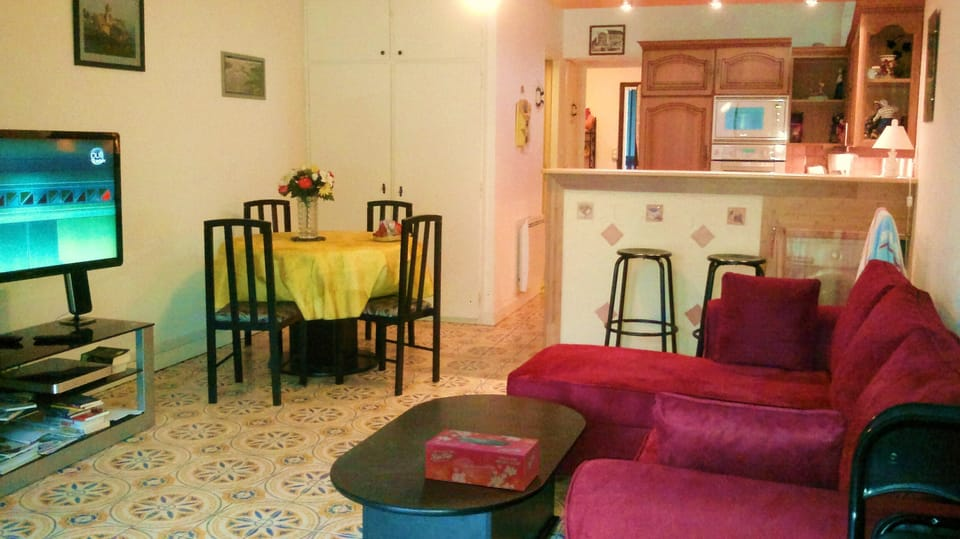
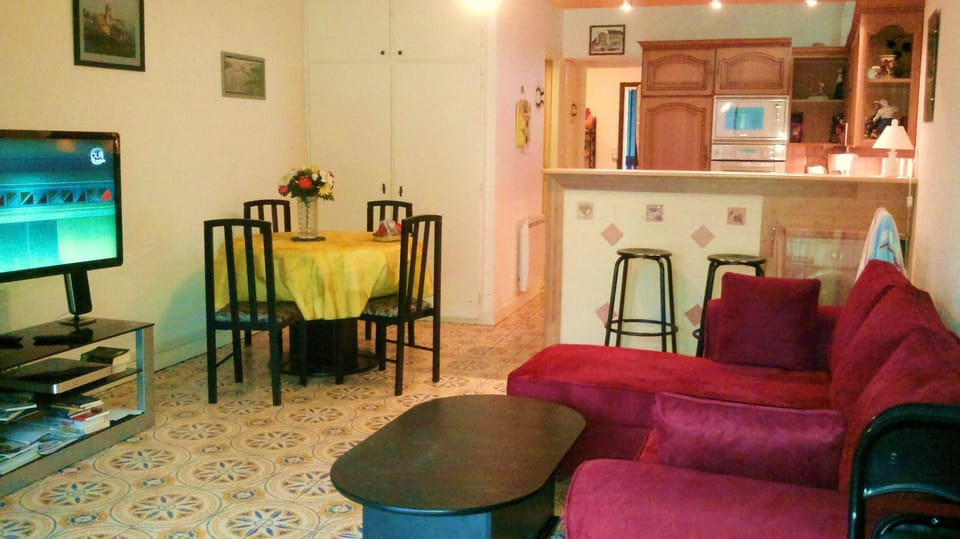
- tissue box (482, 458)
